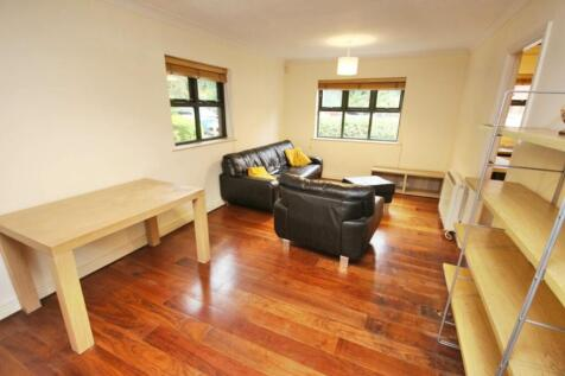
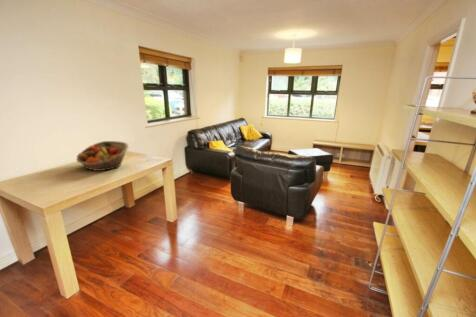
+ fruit basket (103, 155)
